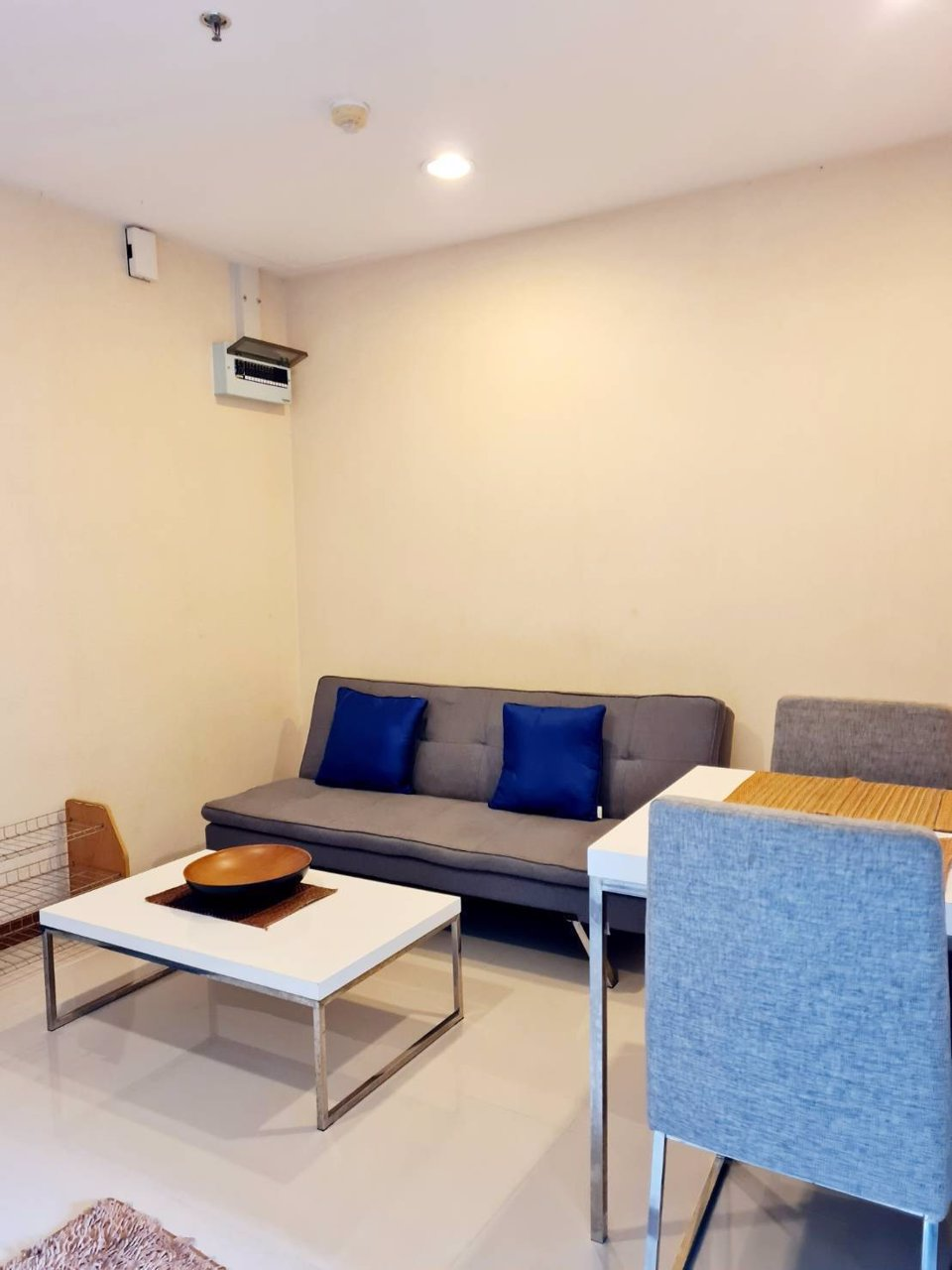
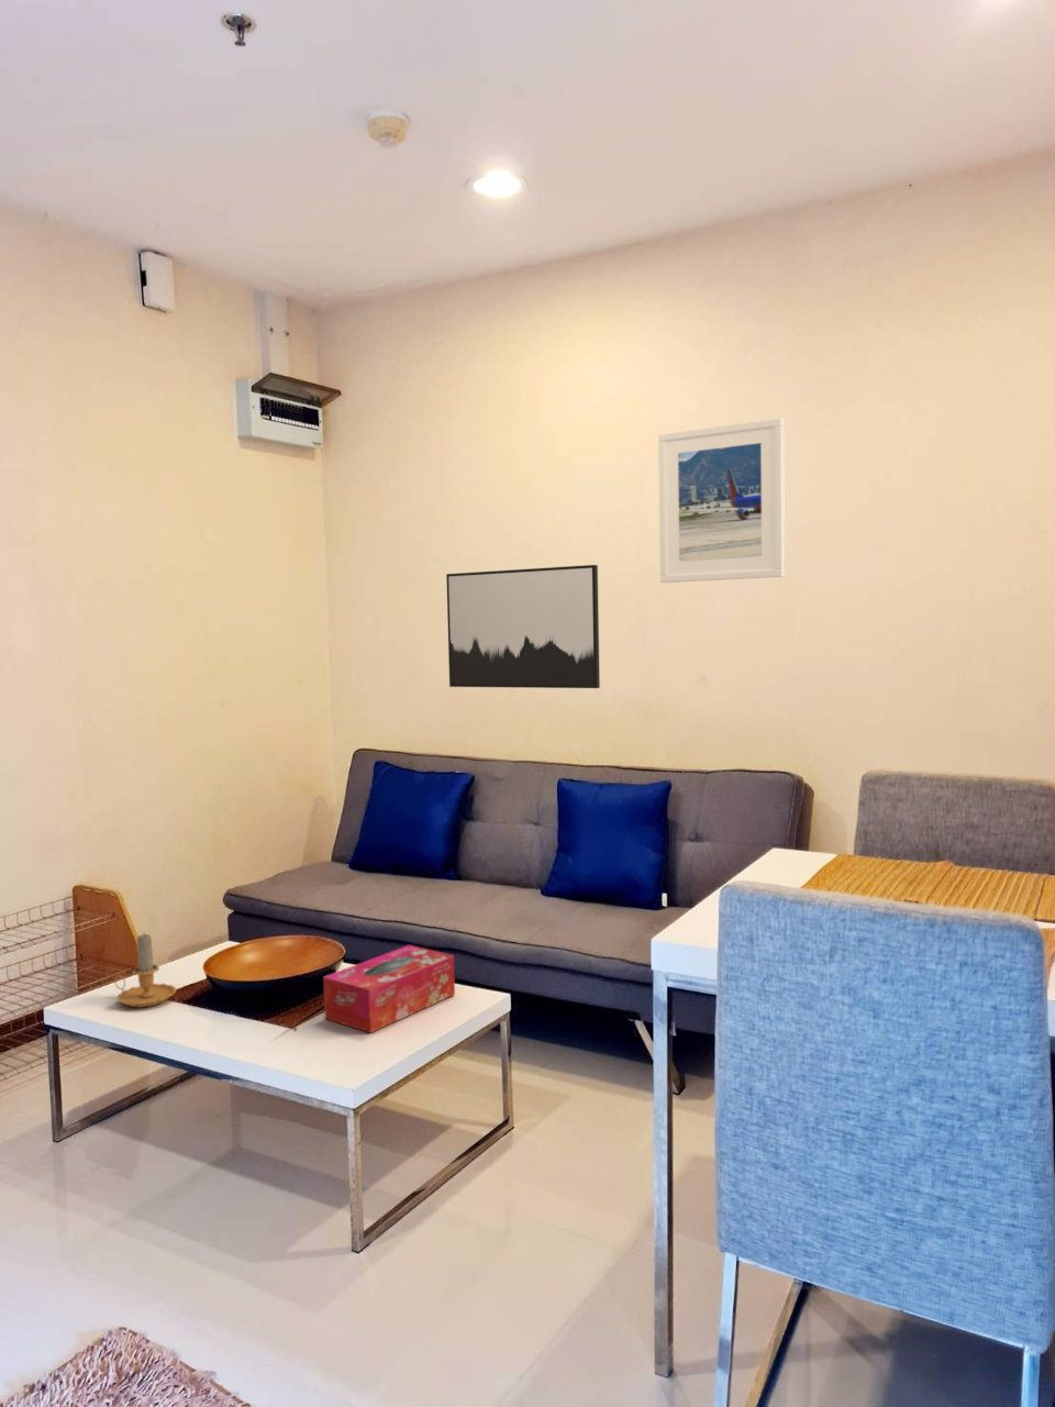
+ candle (140, 966)
+ wall art (520, 629)
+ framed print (719, 503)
+ tissue box (390, 986)
